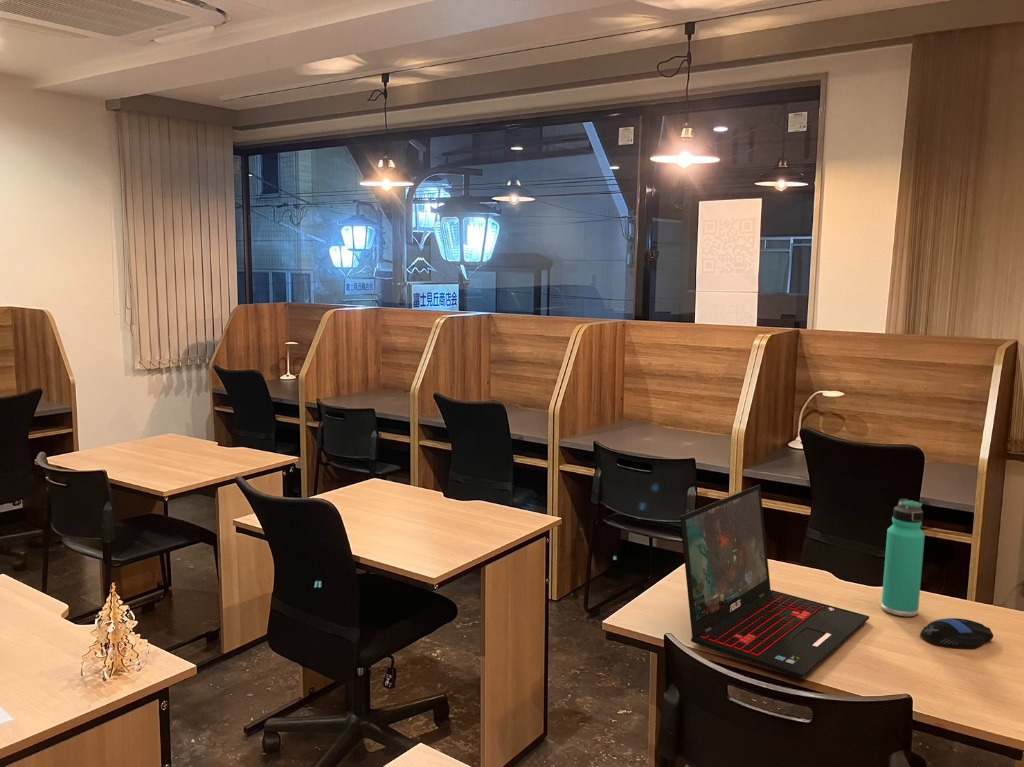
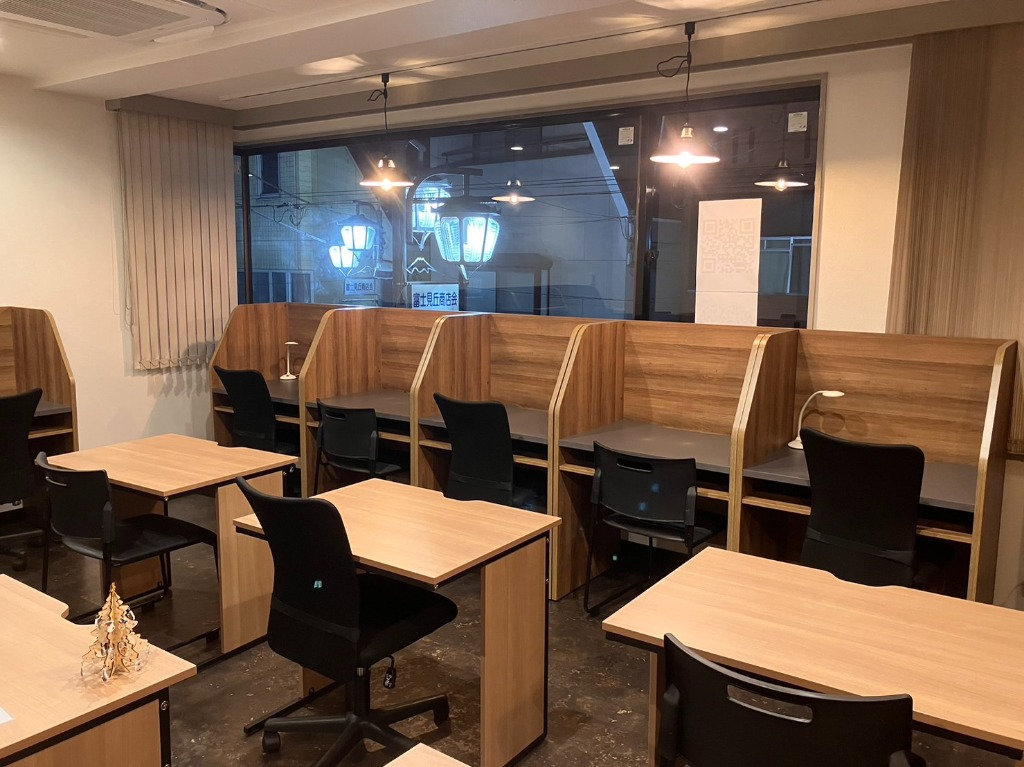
- laptop (768, 571)
- computer mouse (957, 629)
- thermos bottle (903, 555)
